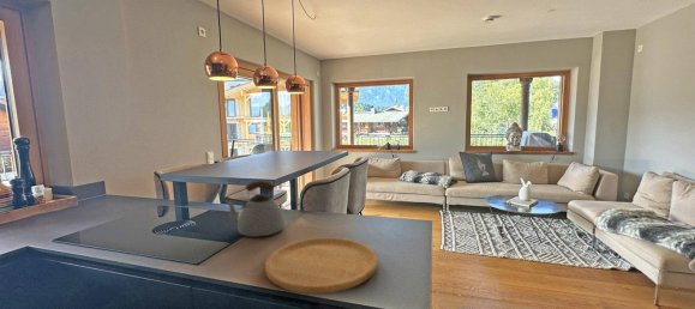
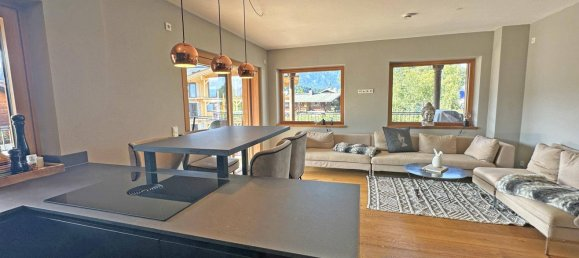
- kettle (253, 205)
- cutting board (322, 261)
